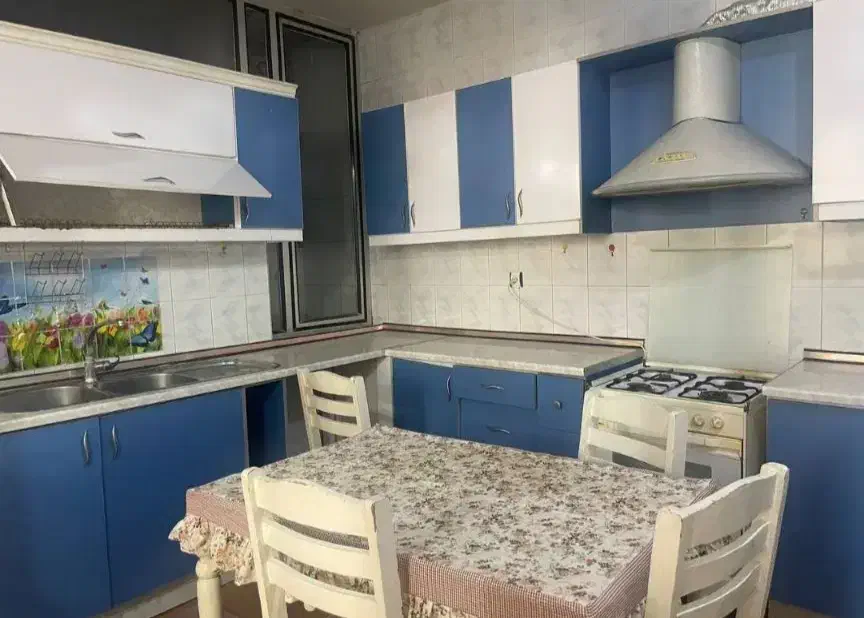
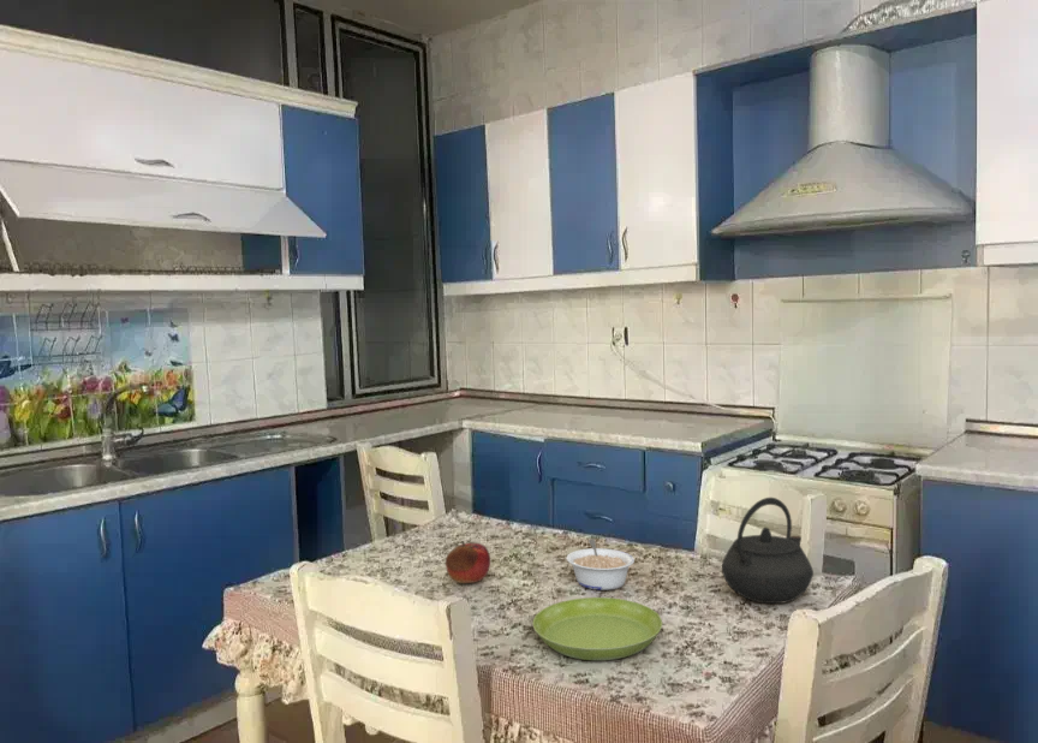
+ fruit (467, 561)
+ kettle (769, 545)
+ saucer (597, 630)
+ legume (598, 566)
